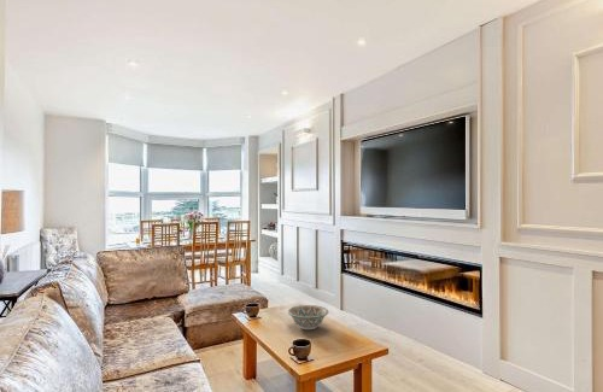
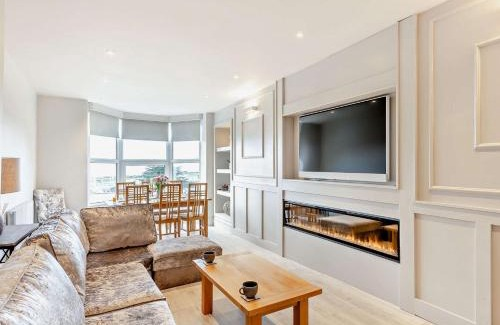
- decorative bowl (308, 318)
